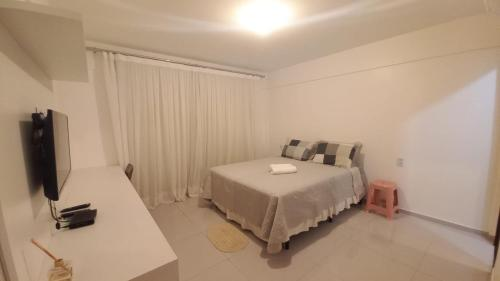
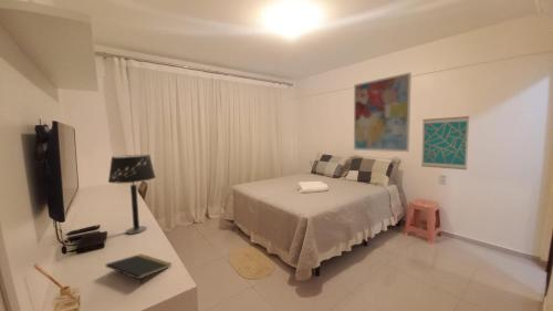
+ notepad (139, 265)
+ wall art (444, 143)
+ table lamp (134, 193)
+ wall art (379, 115)
